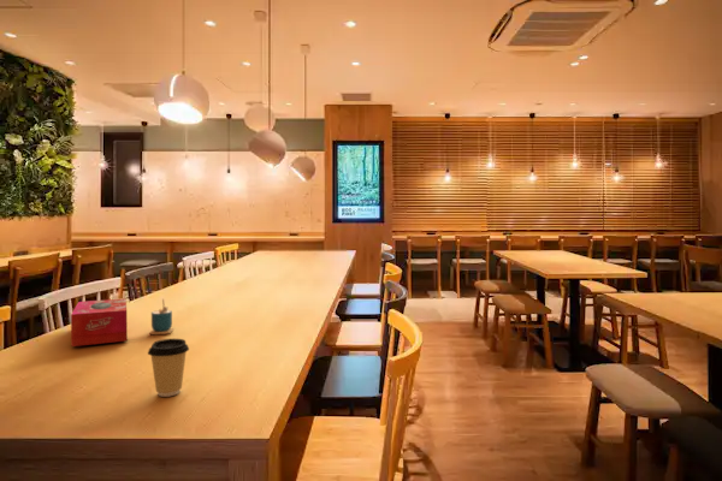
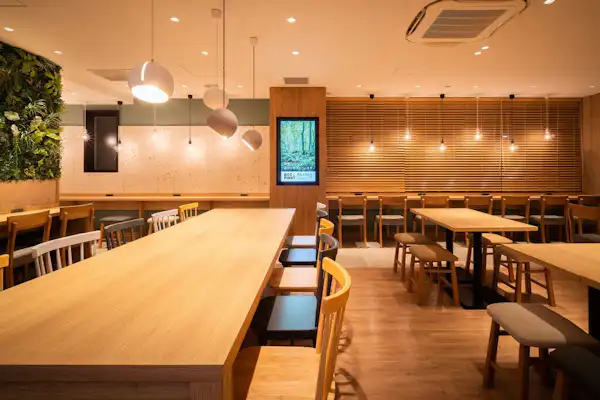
- tissue box (101, 320)
- cup (161, 314)
- coffee cup (168, 367)
